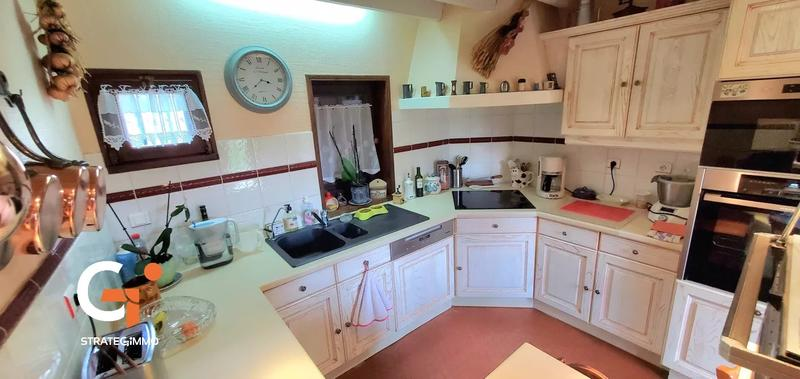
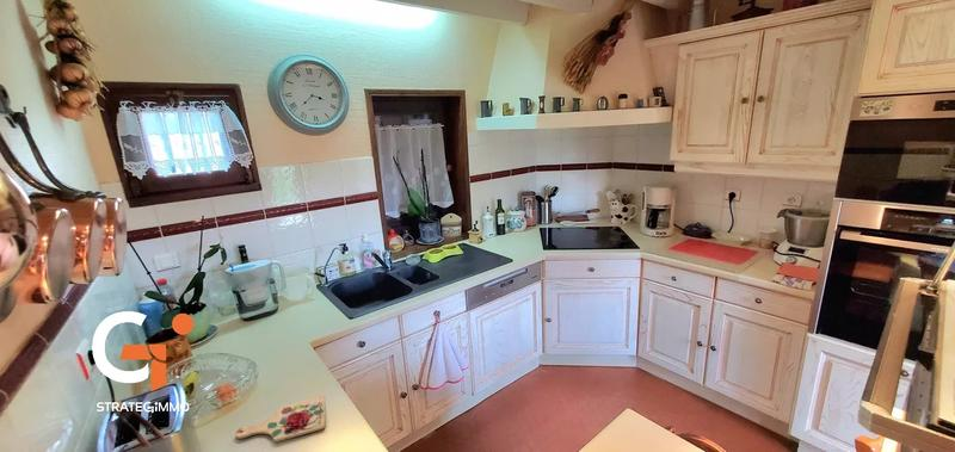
+ cutting board (281, 419)
